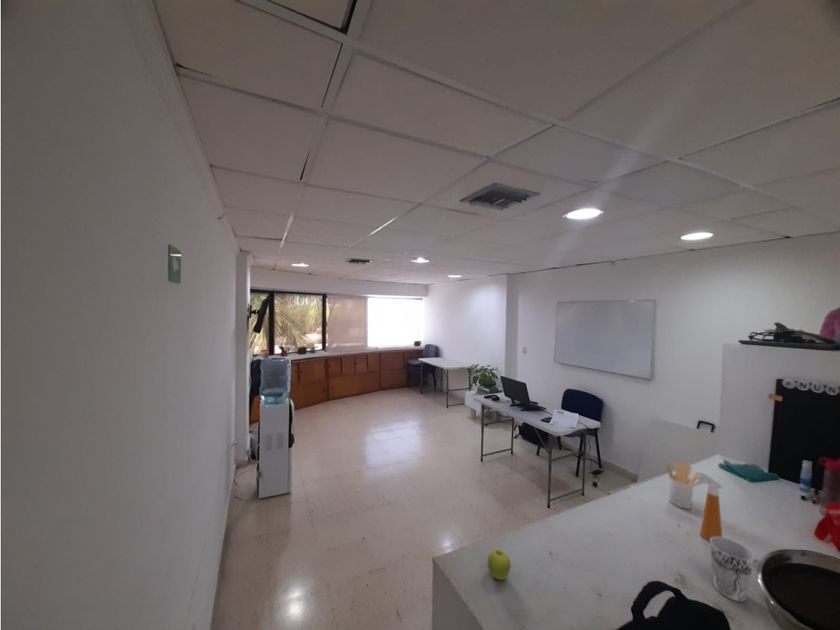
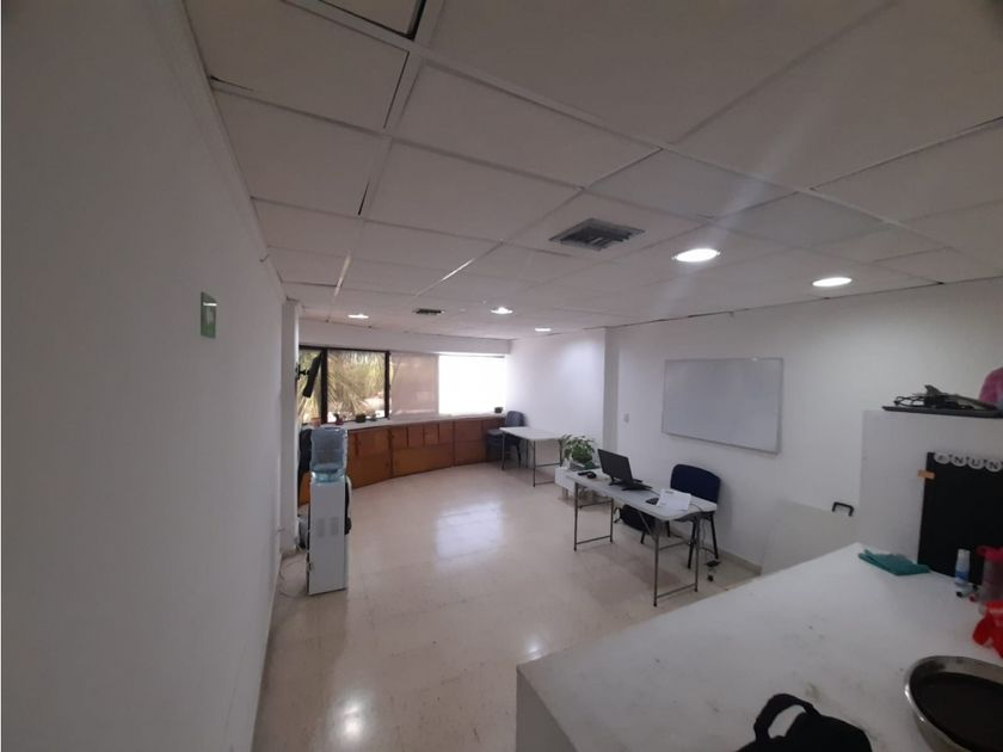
- utensil holder (681, 483)
- spray bottle (706, 504)
- fruit (498, 563)
- cup (730, 569)
